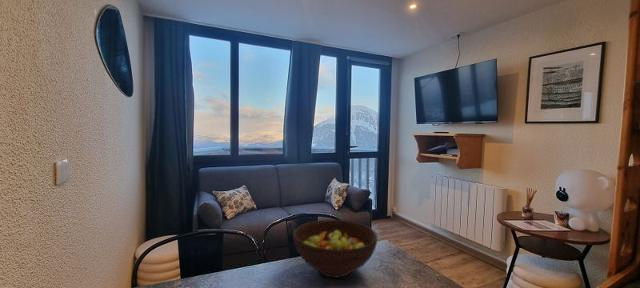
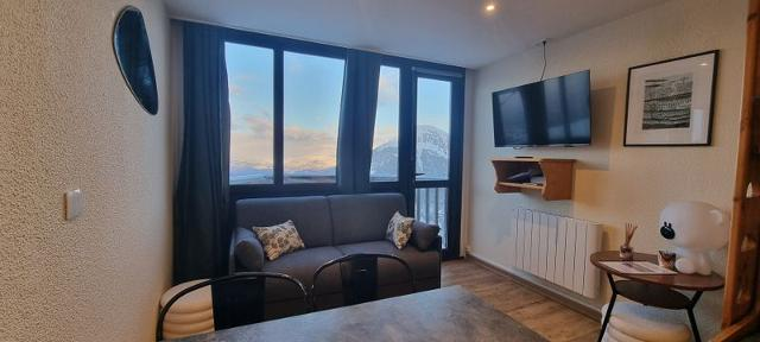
- fruit bowl (334, 251)
